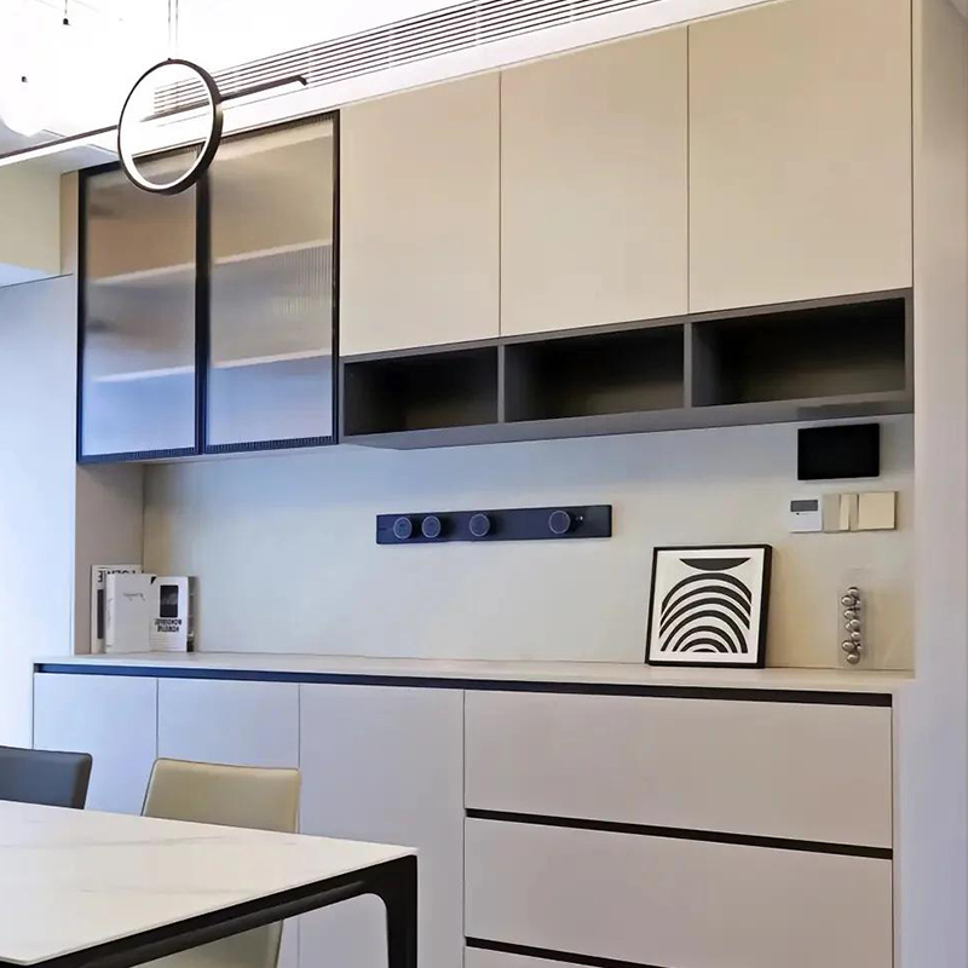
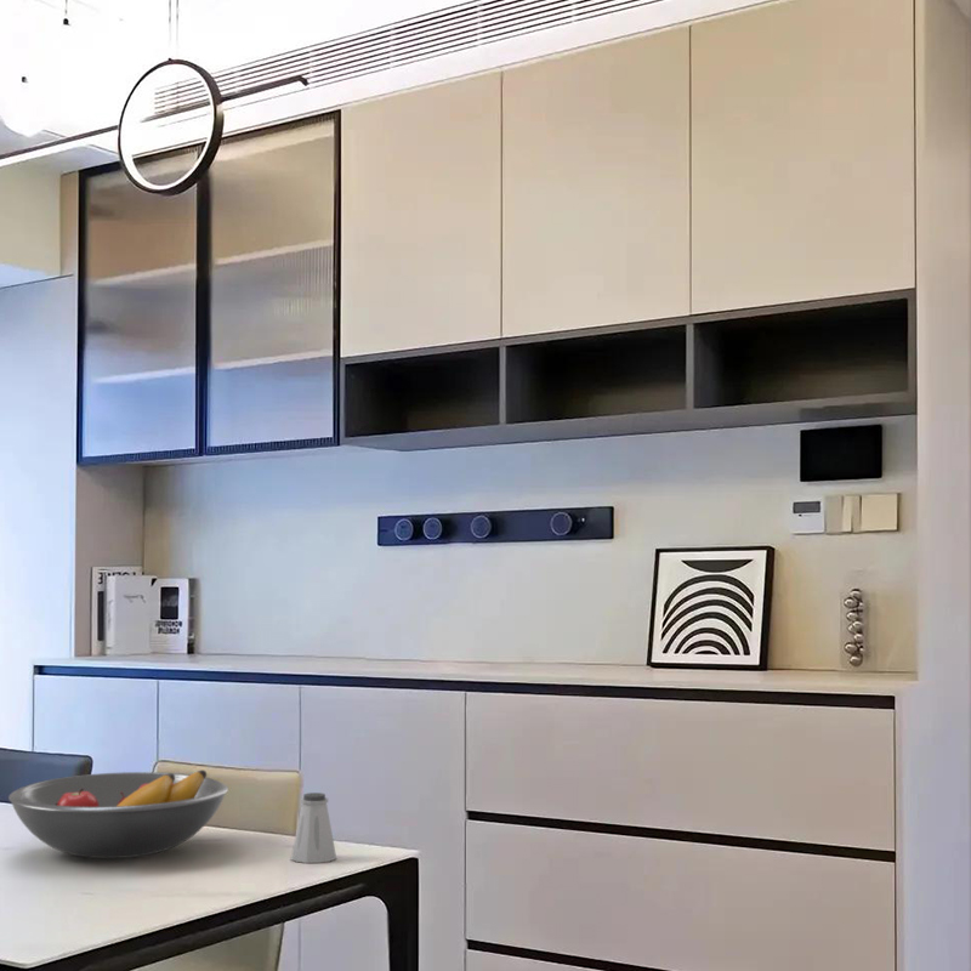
+ fruit bowl (120, 811)
+ saltshaker (313, 825)
